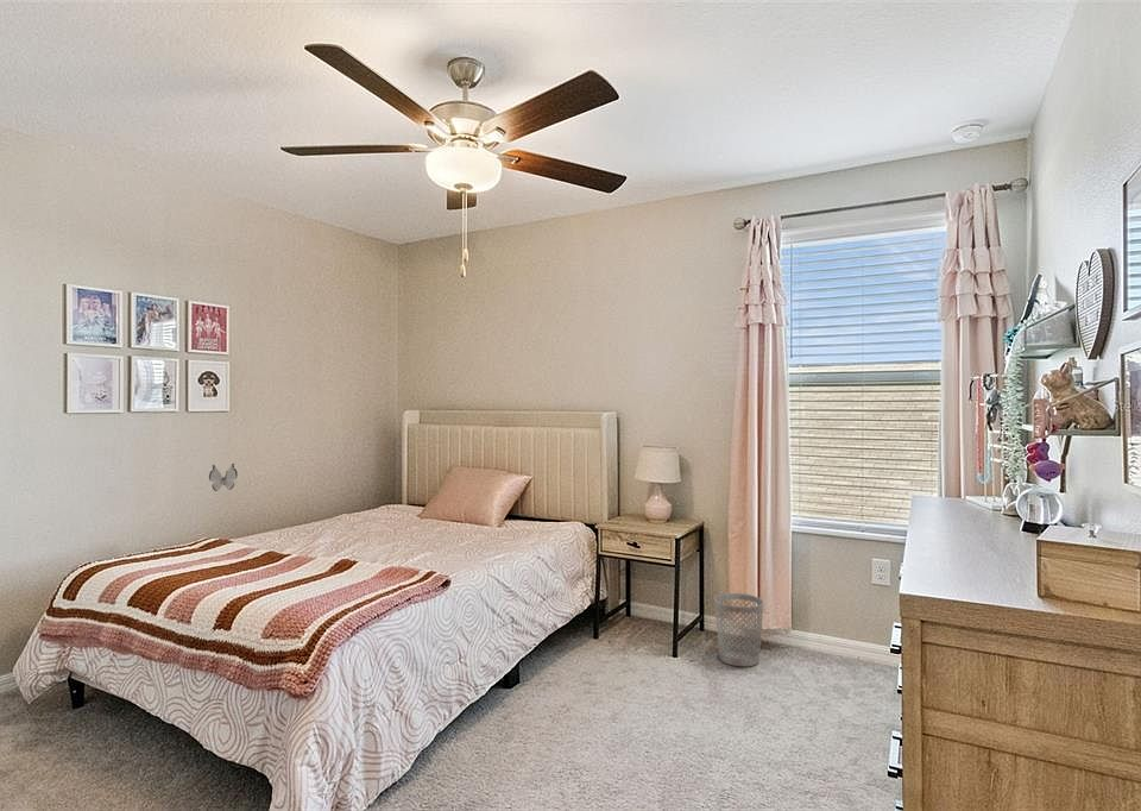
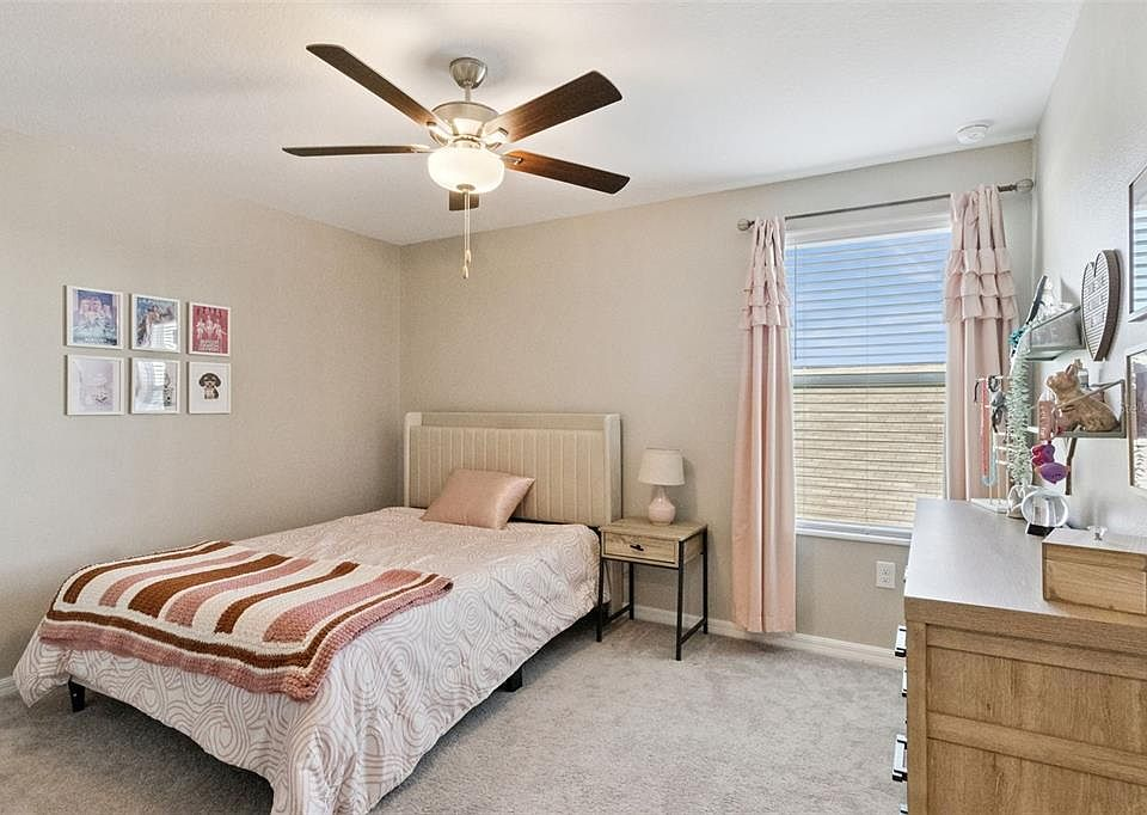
- decorative butterfly (225, 477)
- wastebasket (738, 629)
